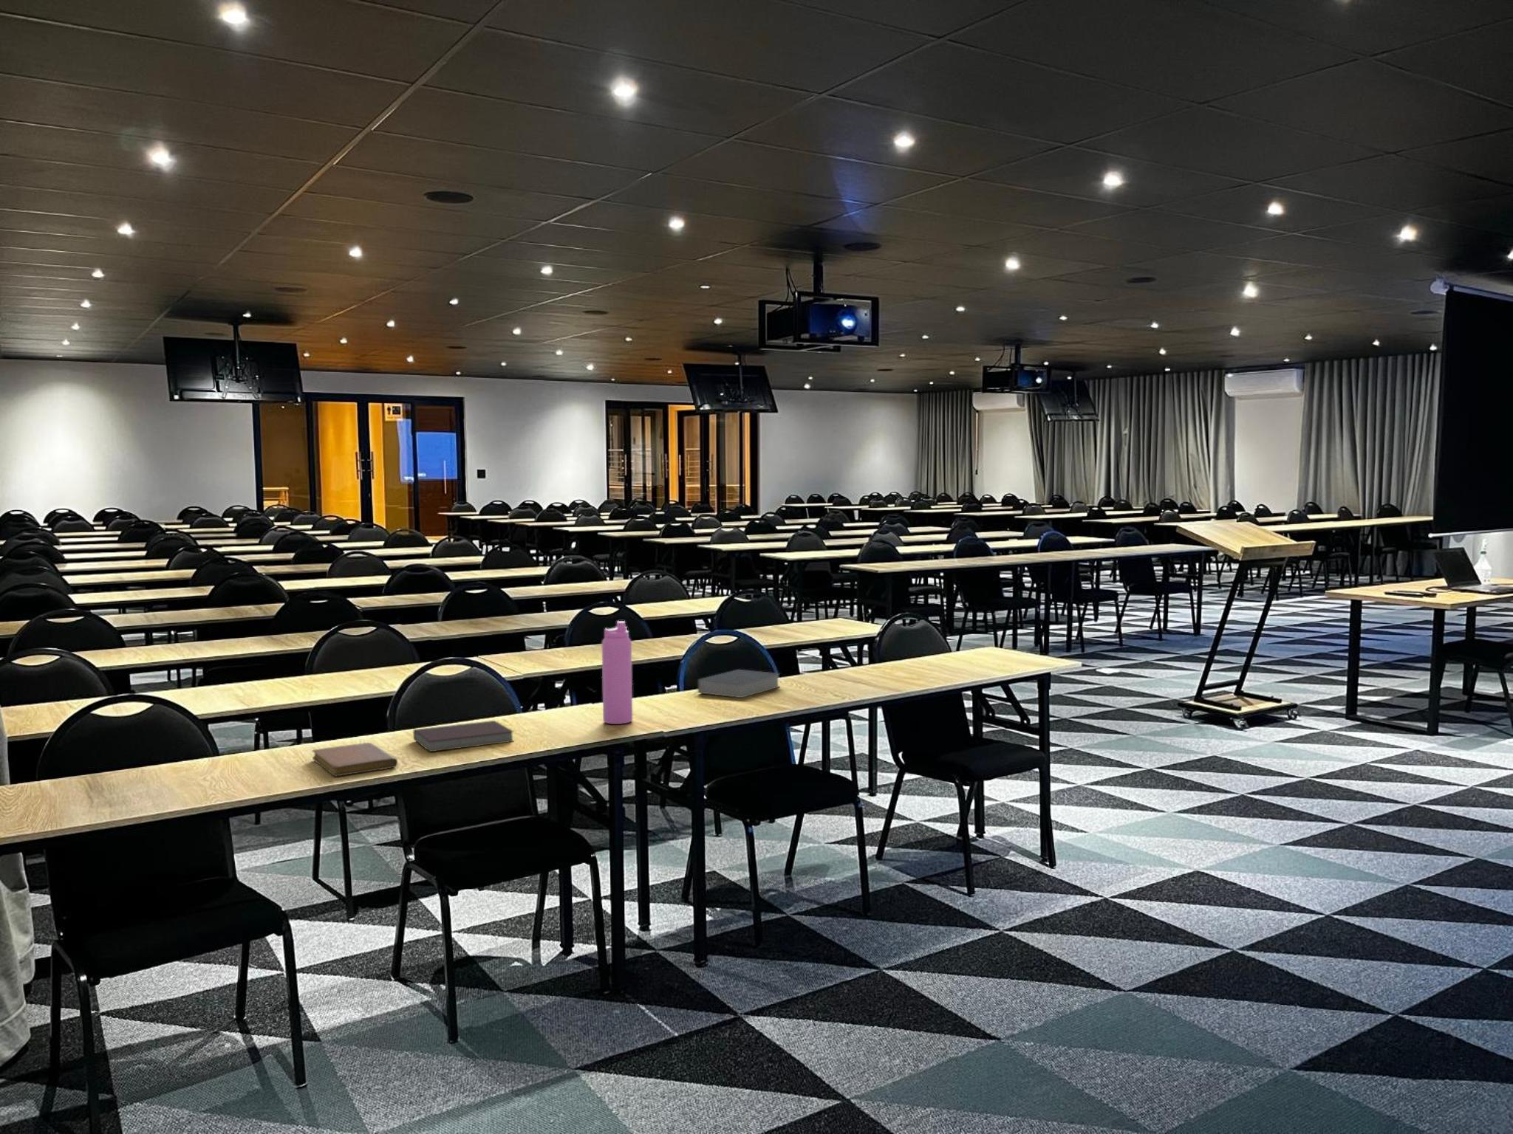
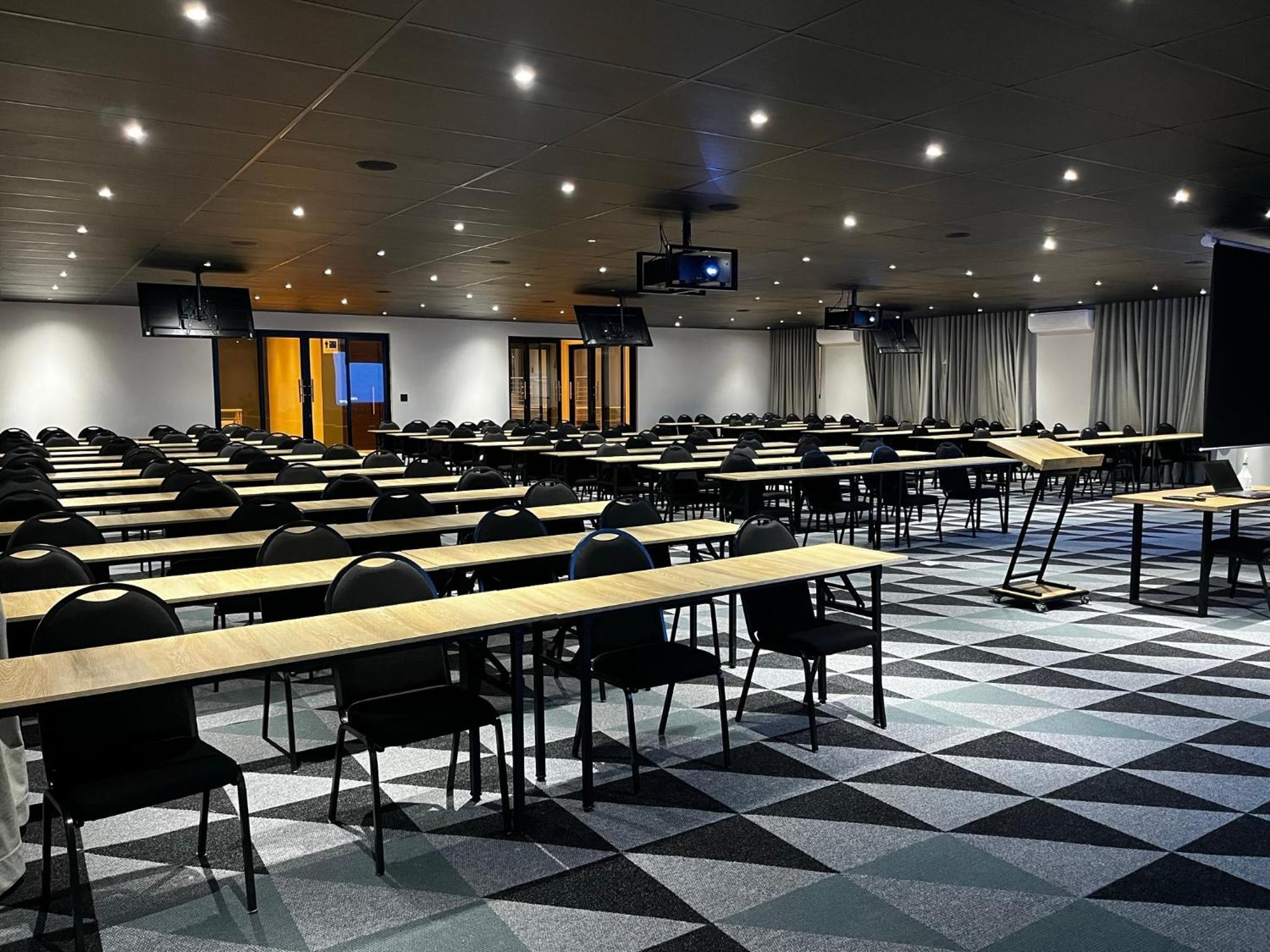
- notebook (354, 759)
- notebook (463, 735)
- water bottle (617, 671)
- book (736, 684)
